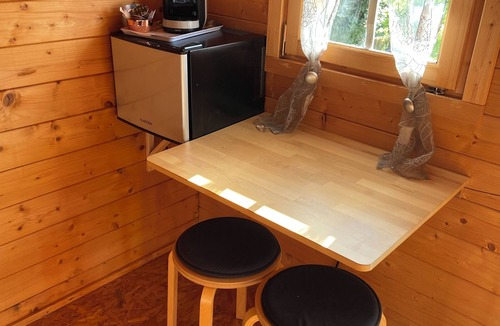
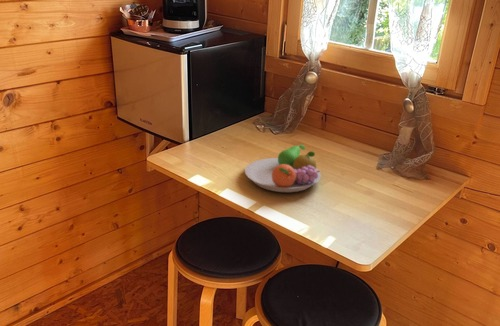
+ fruit bowl (285, 164)
